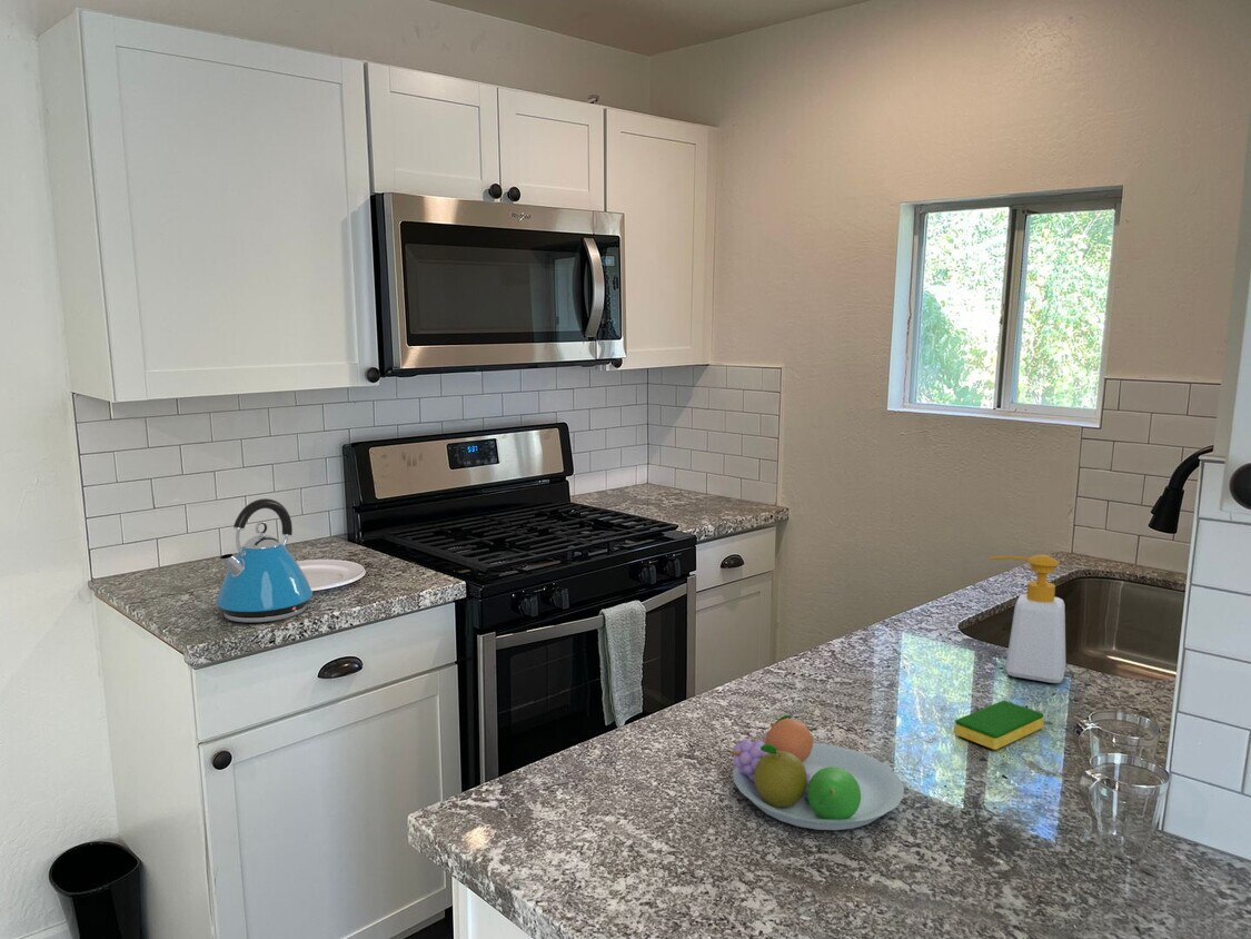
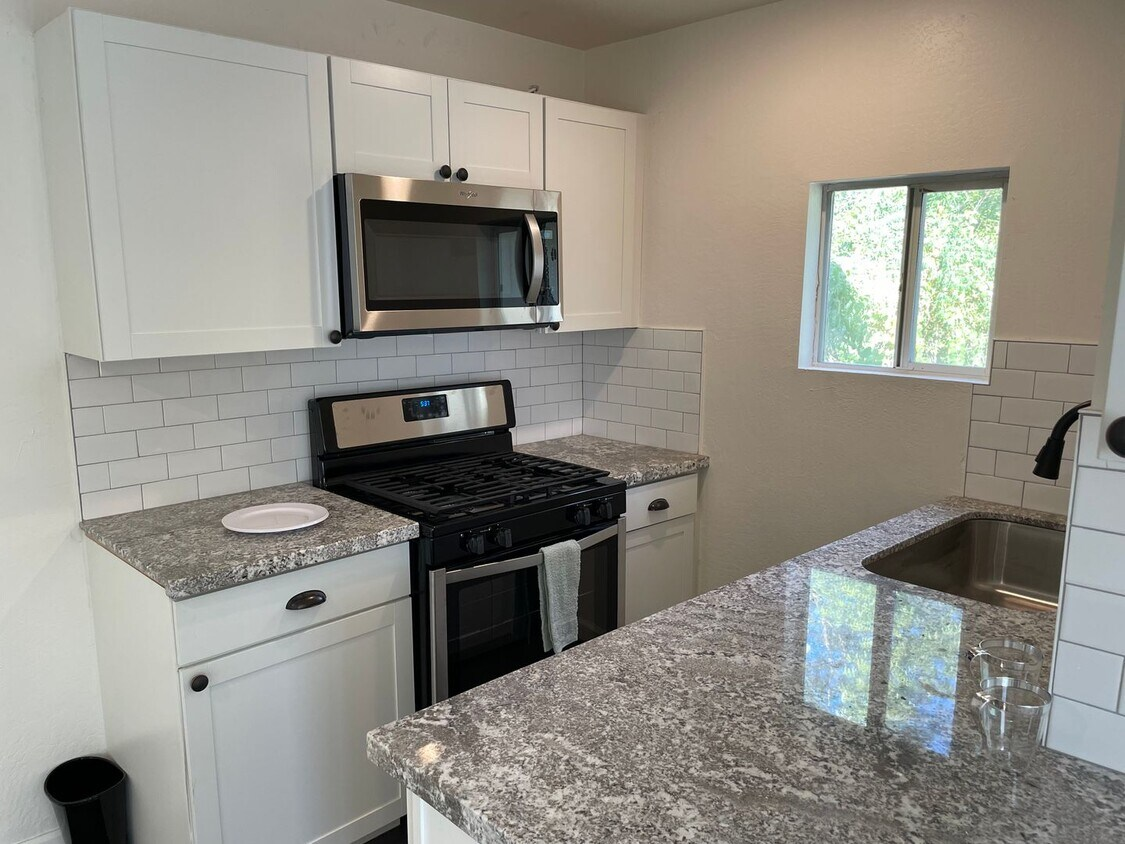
- dish sponge (999, 723)
- soap bottle (1026, 613)
- fruit bowl (815, 767)
- kettle (265, 554)
